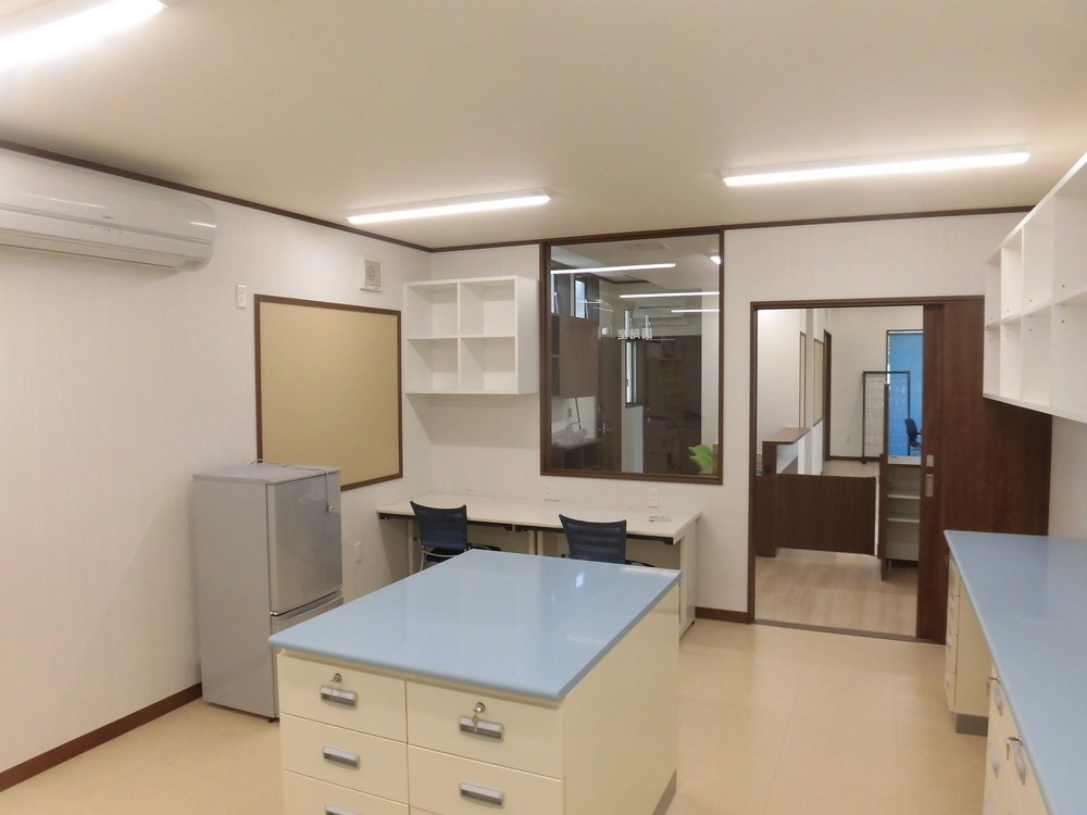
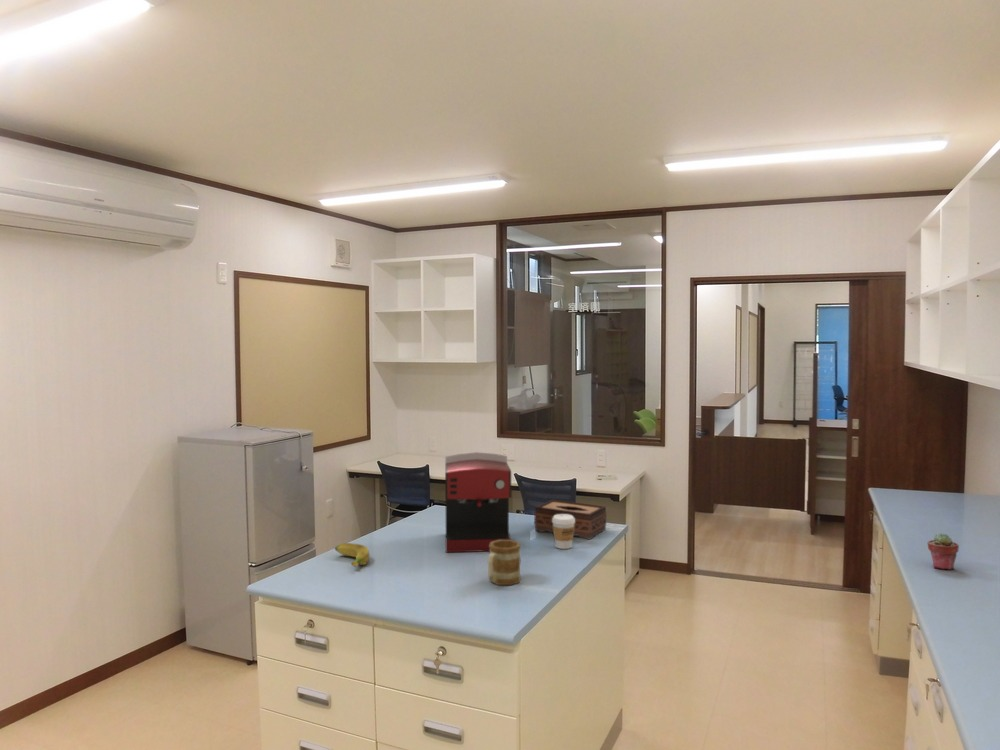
+ coffee cup (563, 531)
+ tissue box (573, 516)
+ banana (350, 555)
+ mug (501, 564)
+ coffee maker (477, 500)
+ potted succulent (942, 550)
